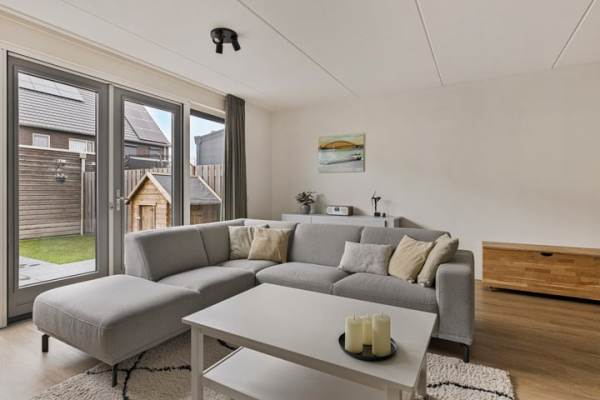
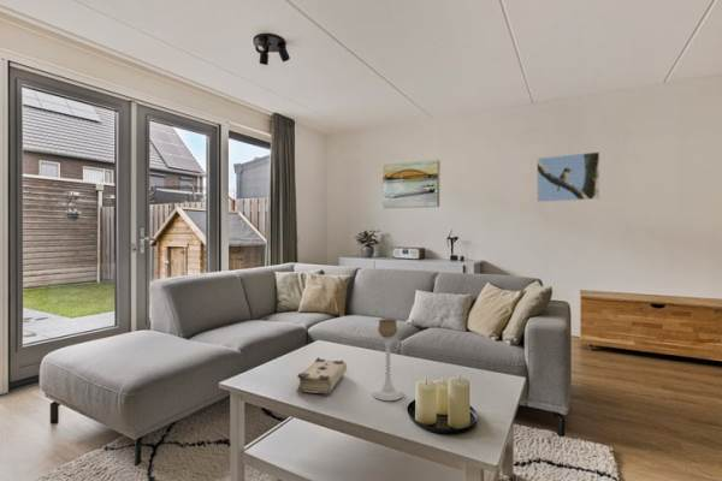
+ candle holder (387, 357)
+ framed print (567, 178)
+ book (322, 374)
